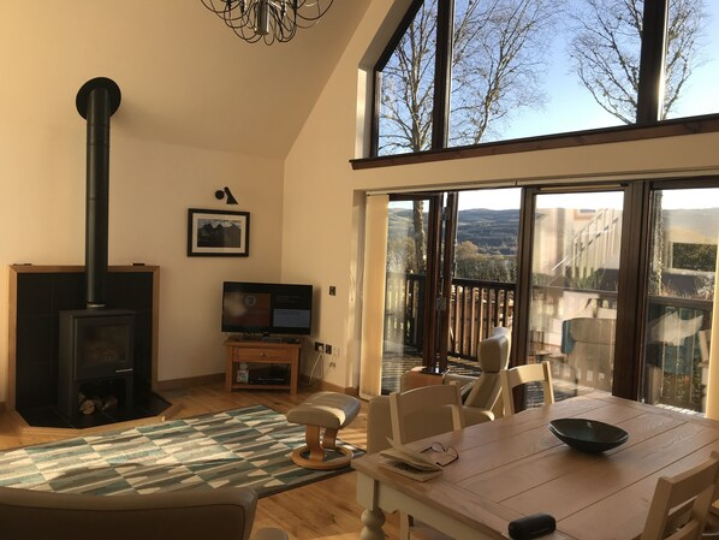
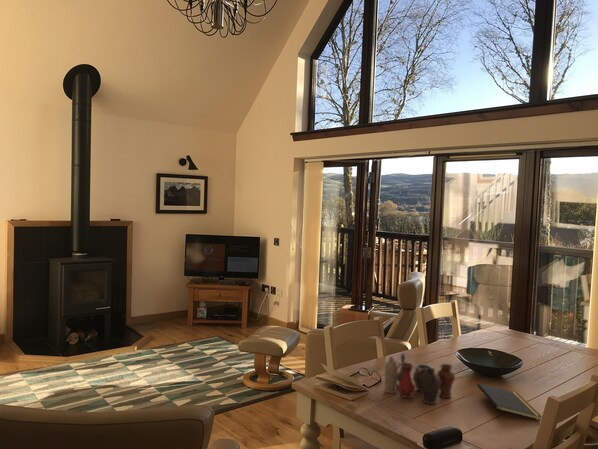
+ notepad (507, 400)
+ vase (418, 375)
